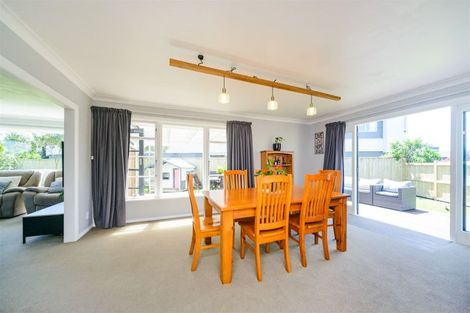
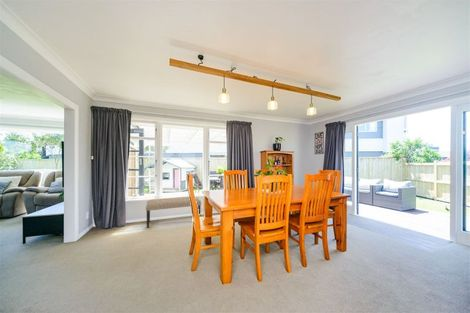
+ bench (174, 207)
